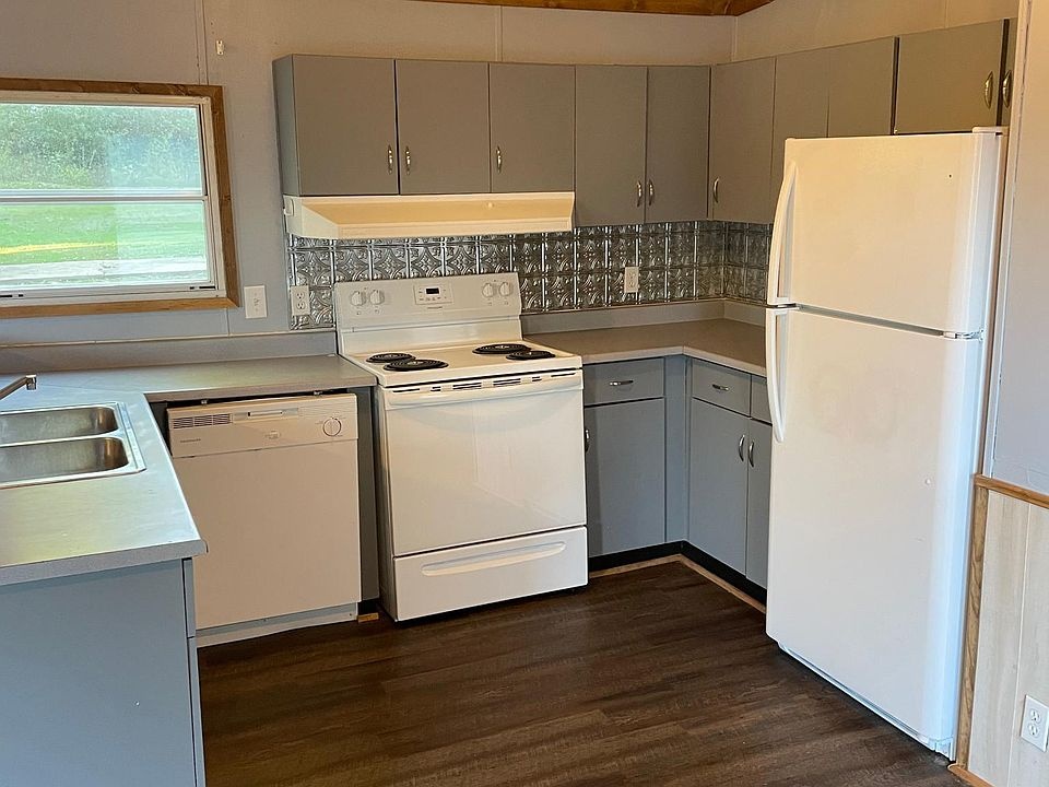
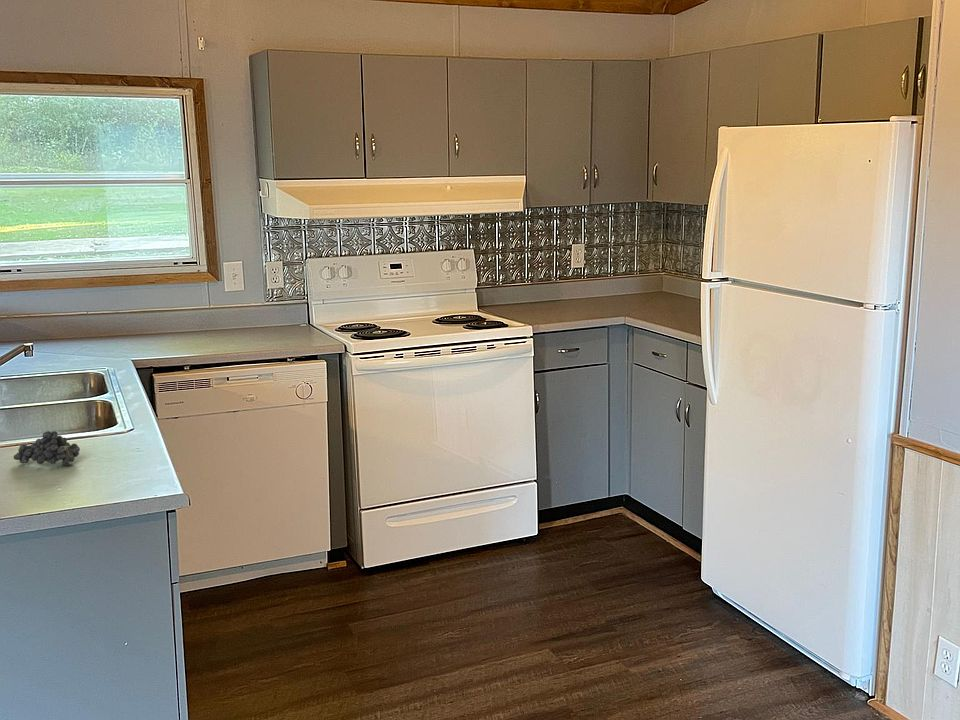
+ fruit (43, 447)
